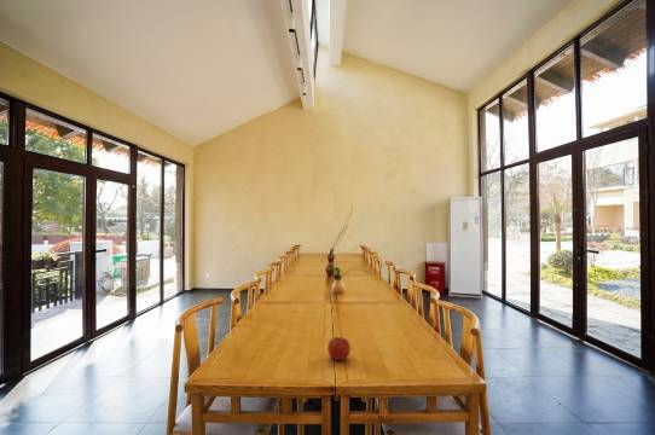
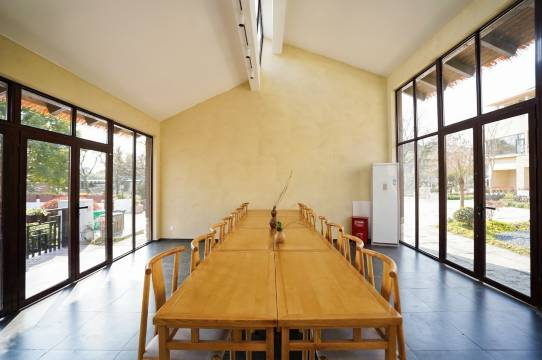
- apple (338, 347)
